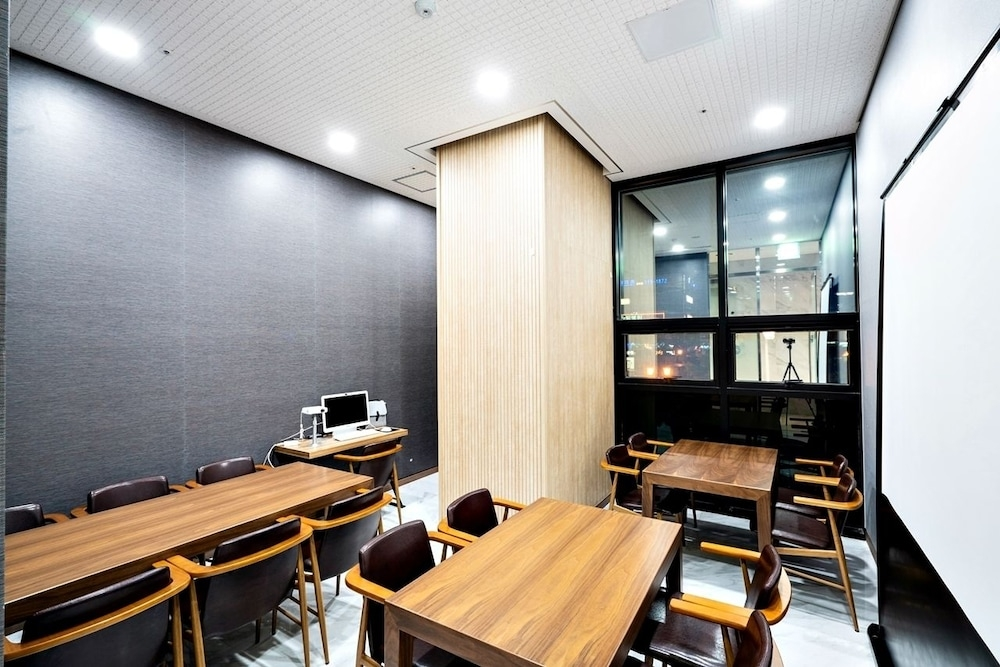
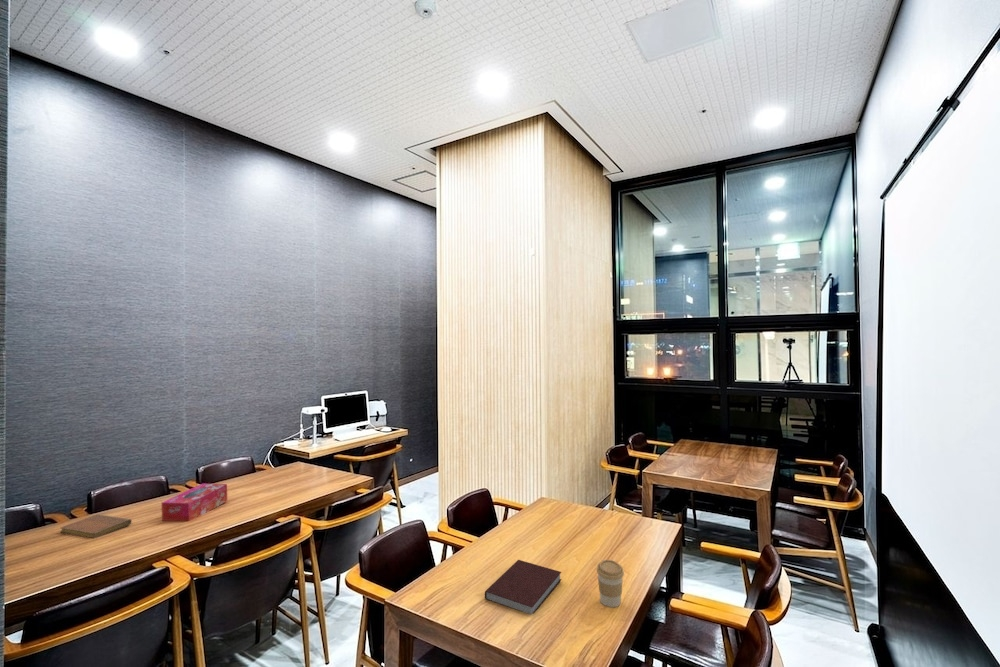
+ coffee cup (610, 582)
+ tissue box (196, 501)
+ notebook (96, 525)
+ notebook (524, 585)
